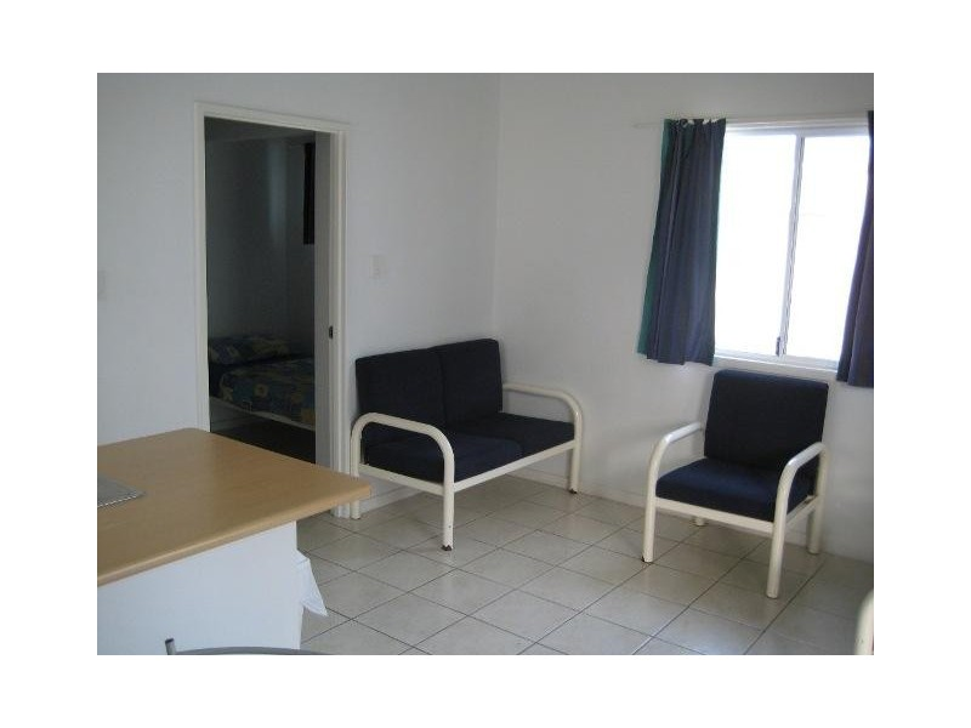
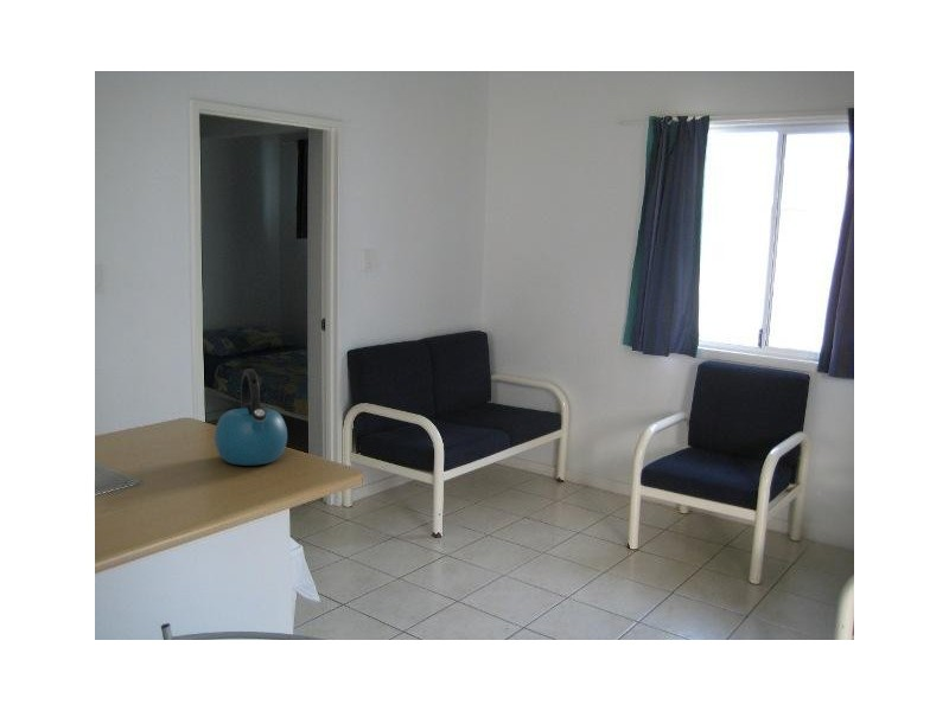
+ kettle (251, 416)
